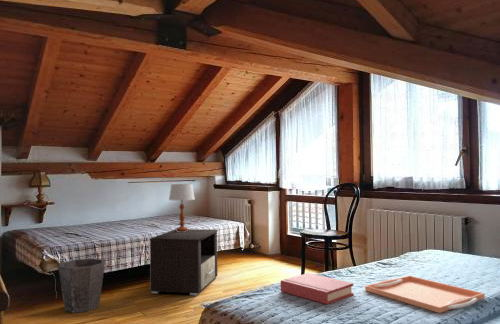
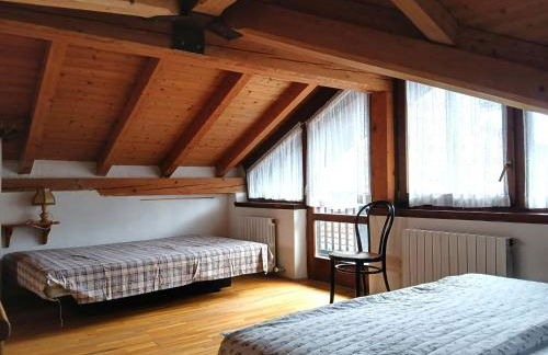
- nightstand (187, 259)
- table lamp (181, 207)
- hardback book (316, 287)
- waste bin (82, 285)
- serving tray (422, 291)
